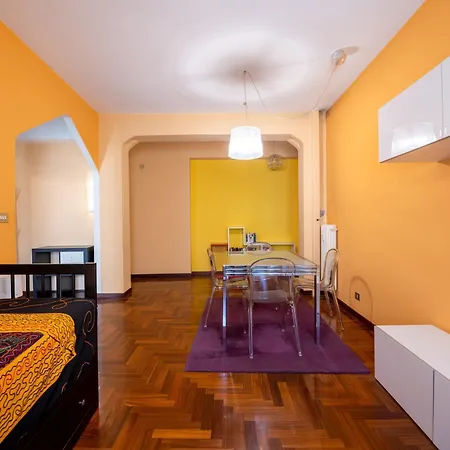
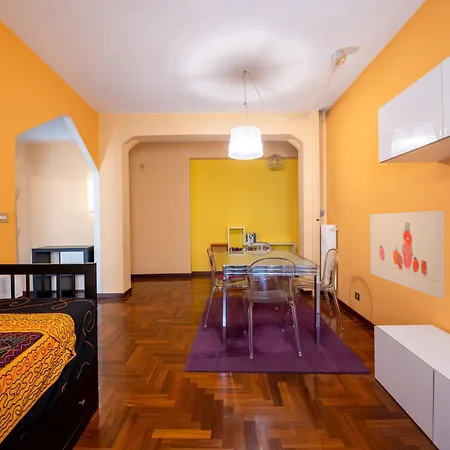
+ wall art (400, 248)
